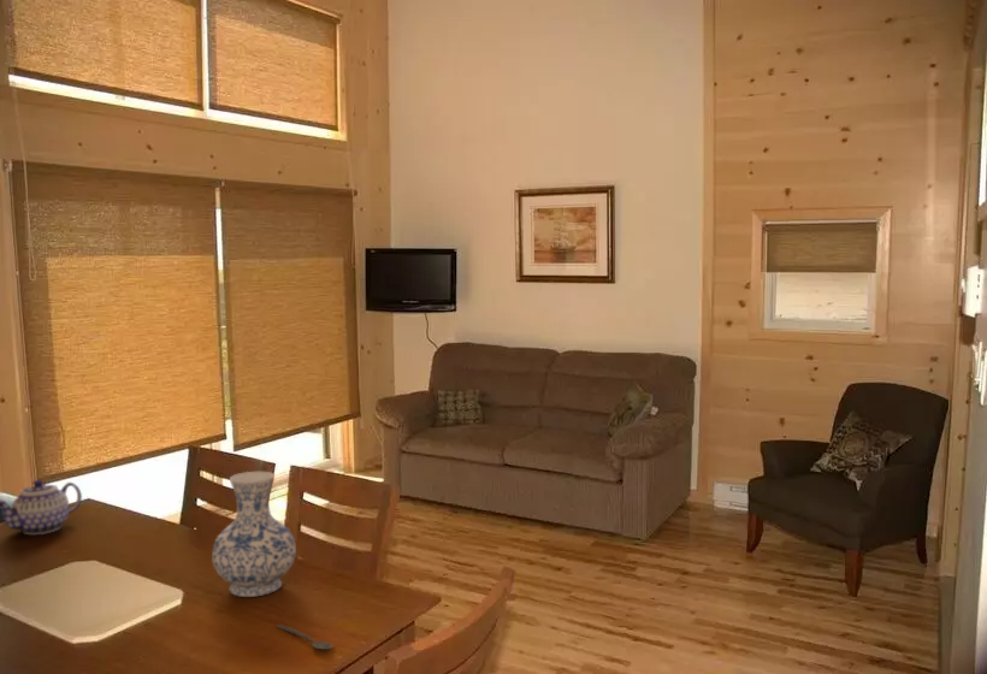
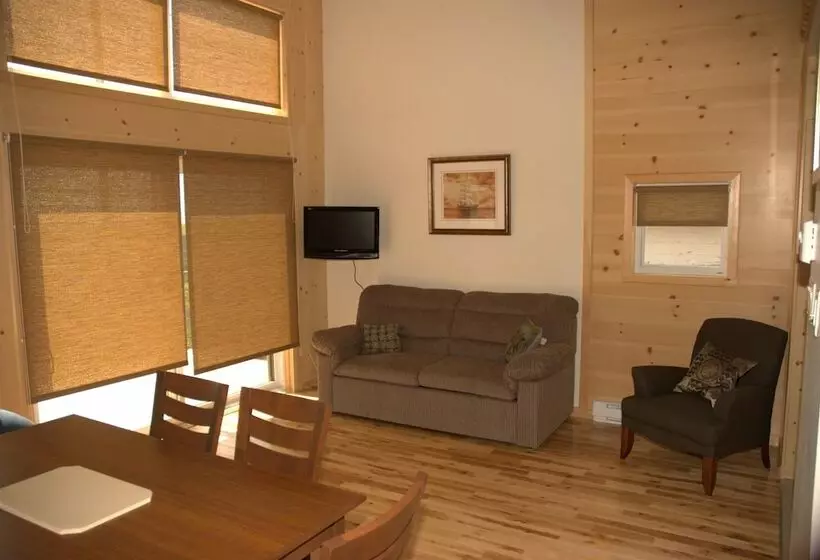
- vase (253, 532)
- spoon (303, 635)
- teapot (40, 504)
